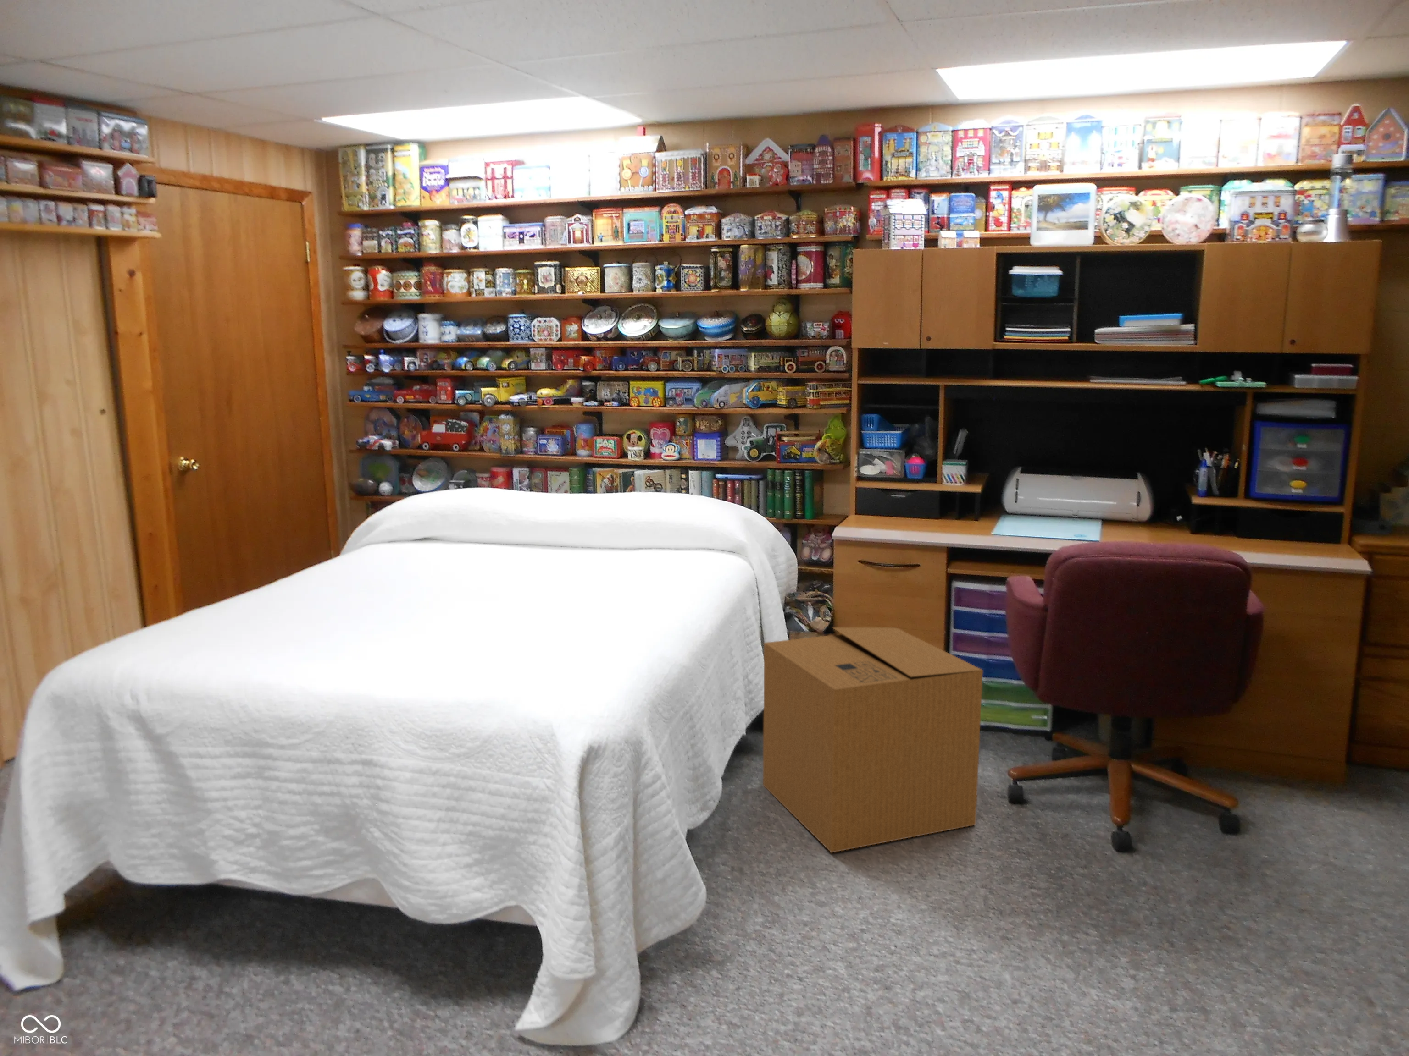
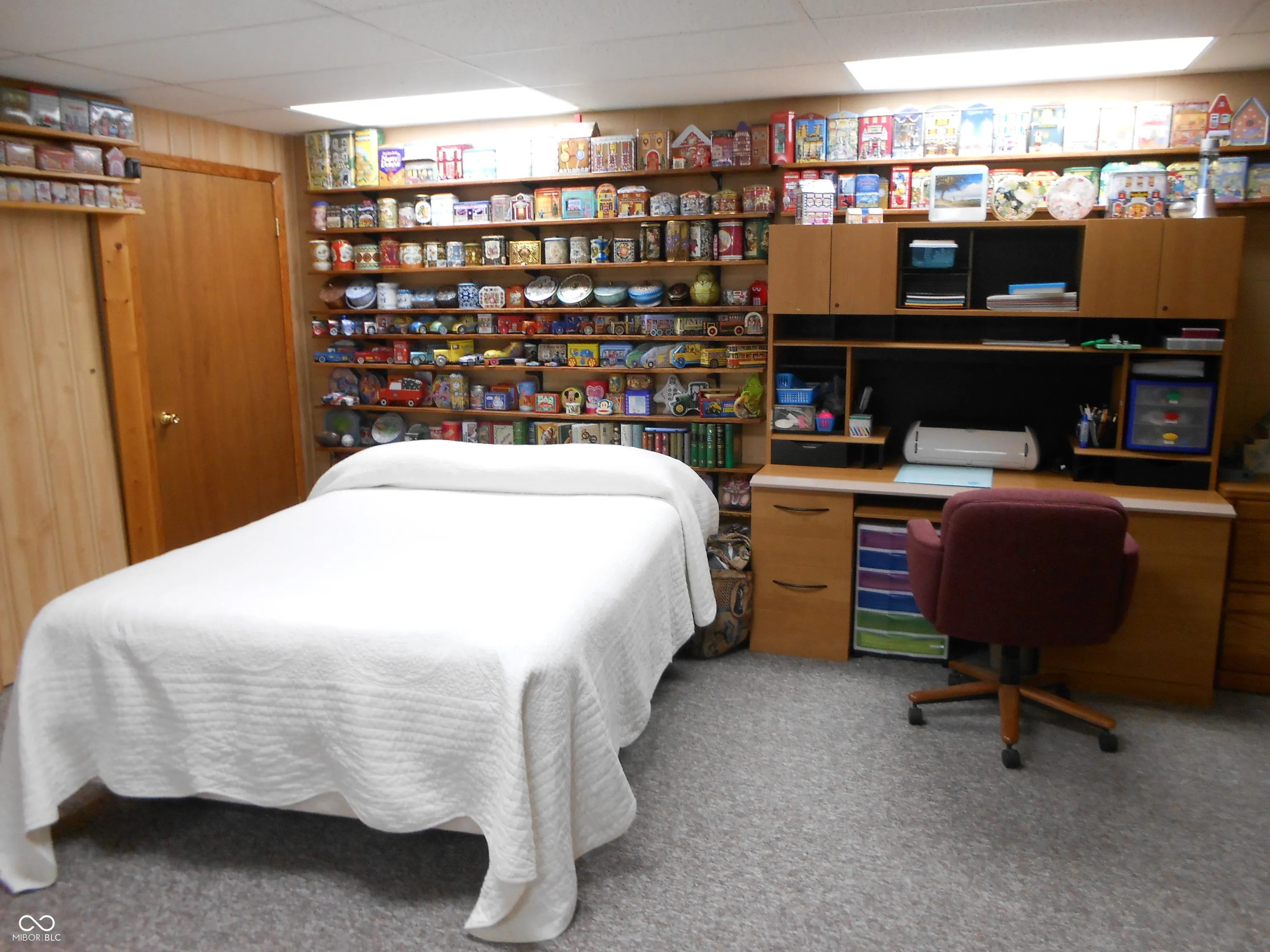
- box (866, 727)
